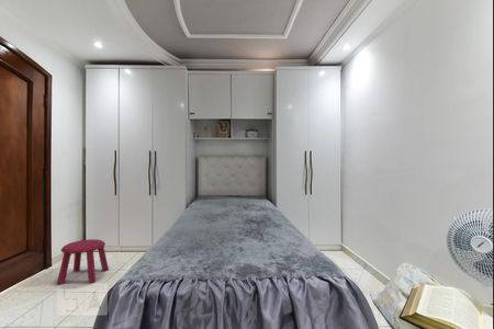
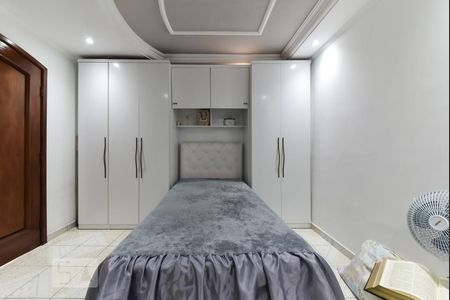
- stool (87, 259)
